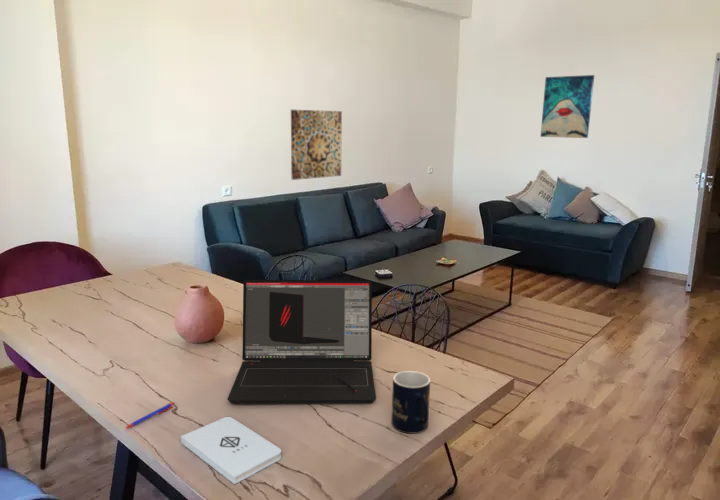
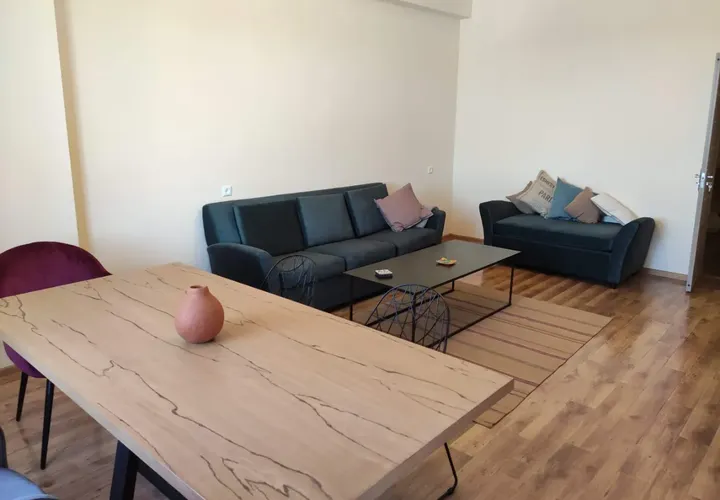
- laptop (305, 337)
- wall art (566, 107)
- mug (415, 403)
- wall art (317, 144)
- notepad (231, 446)
- pen (150, 415)
